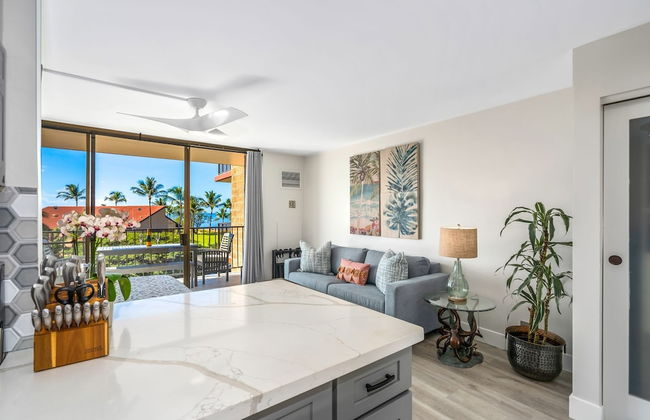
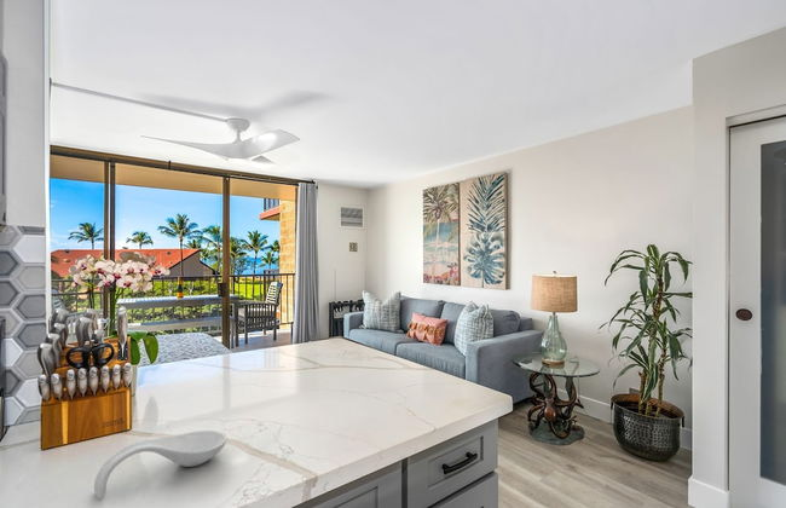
+ spoon rest (167, 452)
